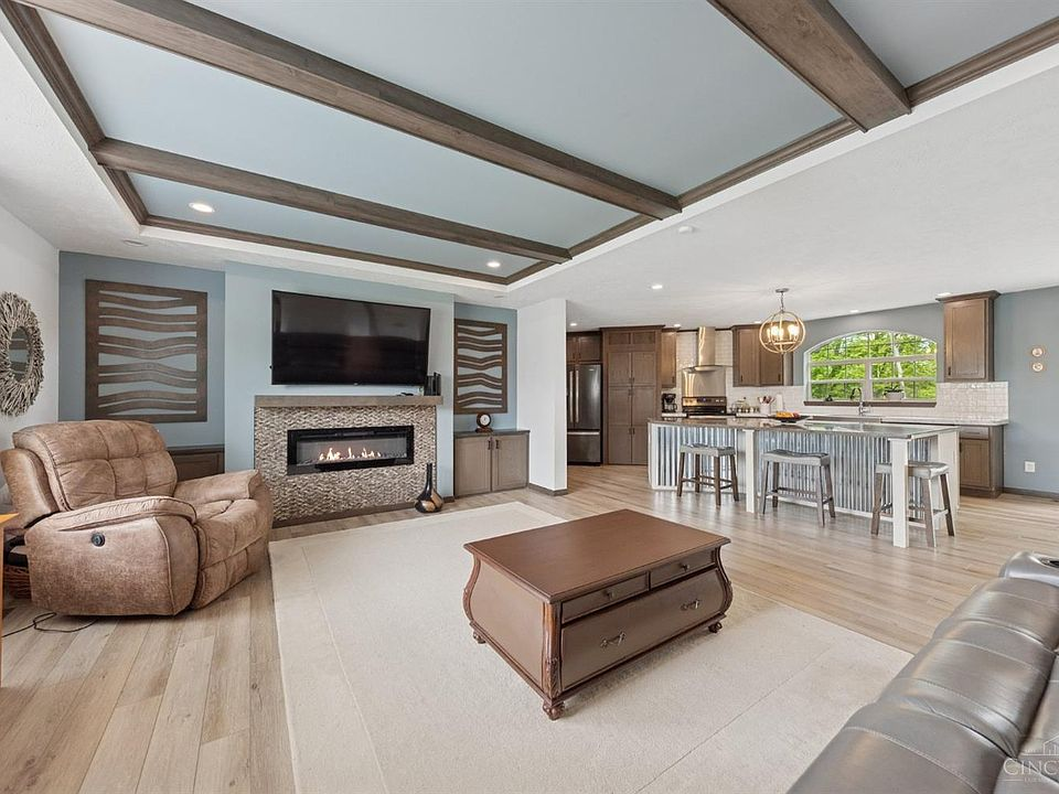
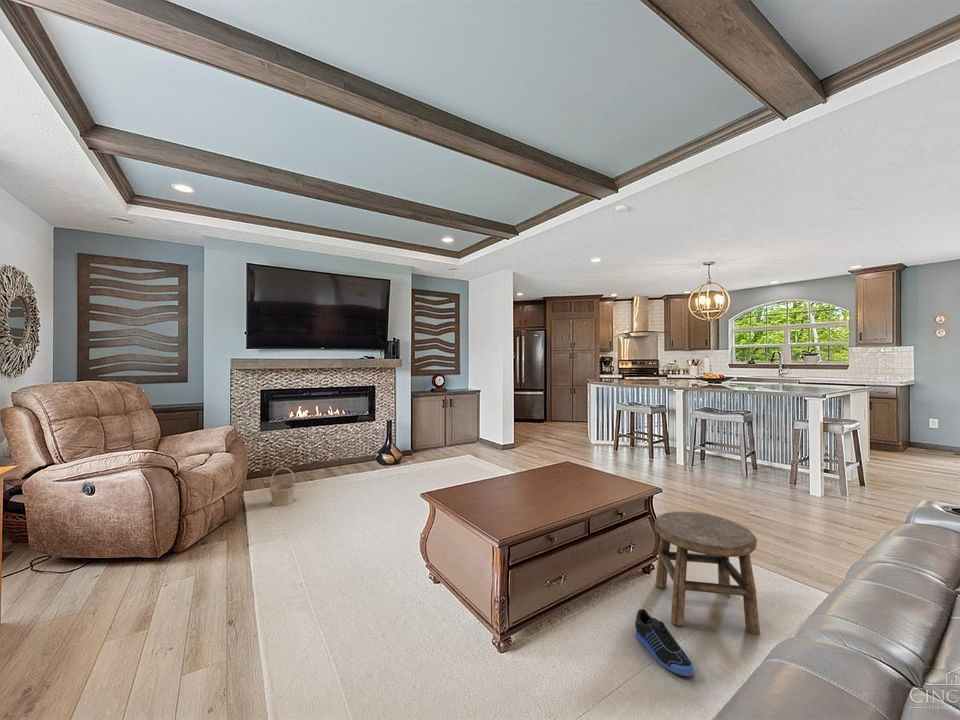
+ basket (282, 484)
+ stool (702, 562)
+ sneaker (661, 640)
